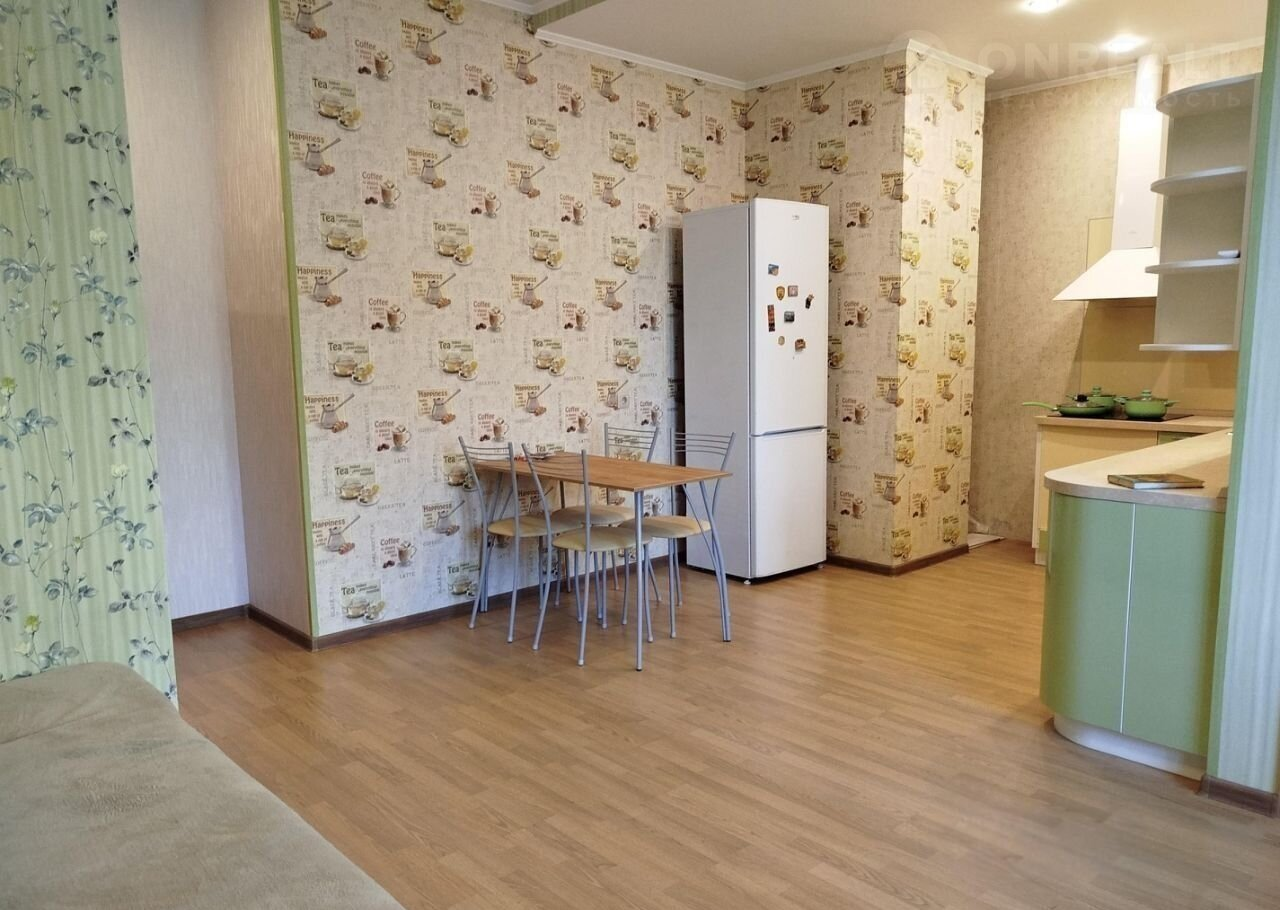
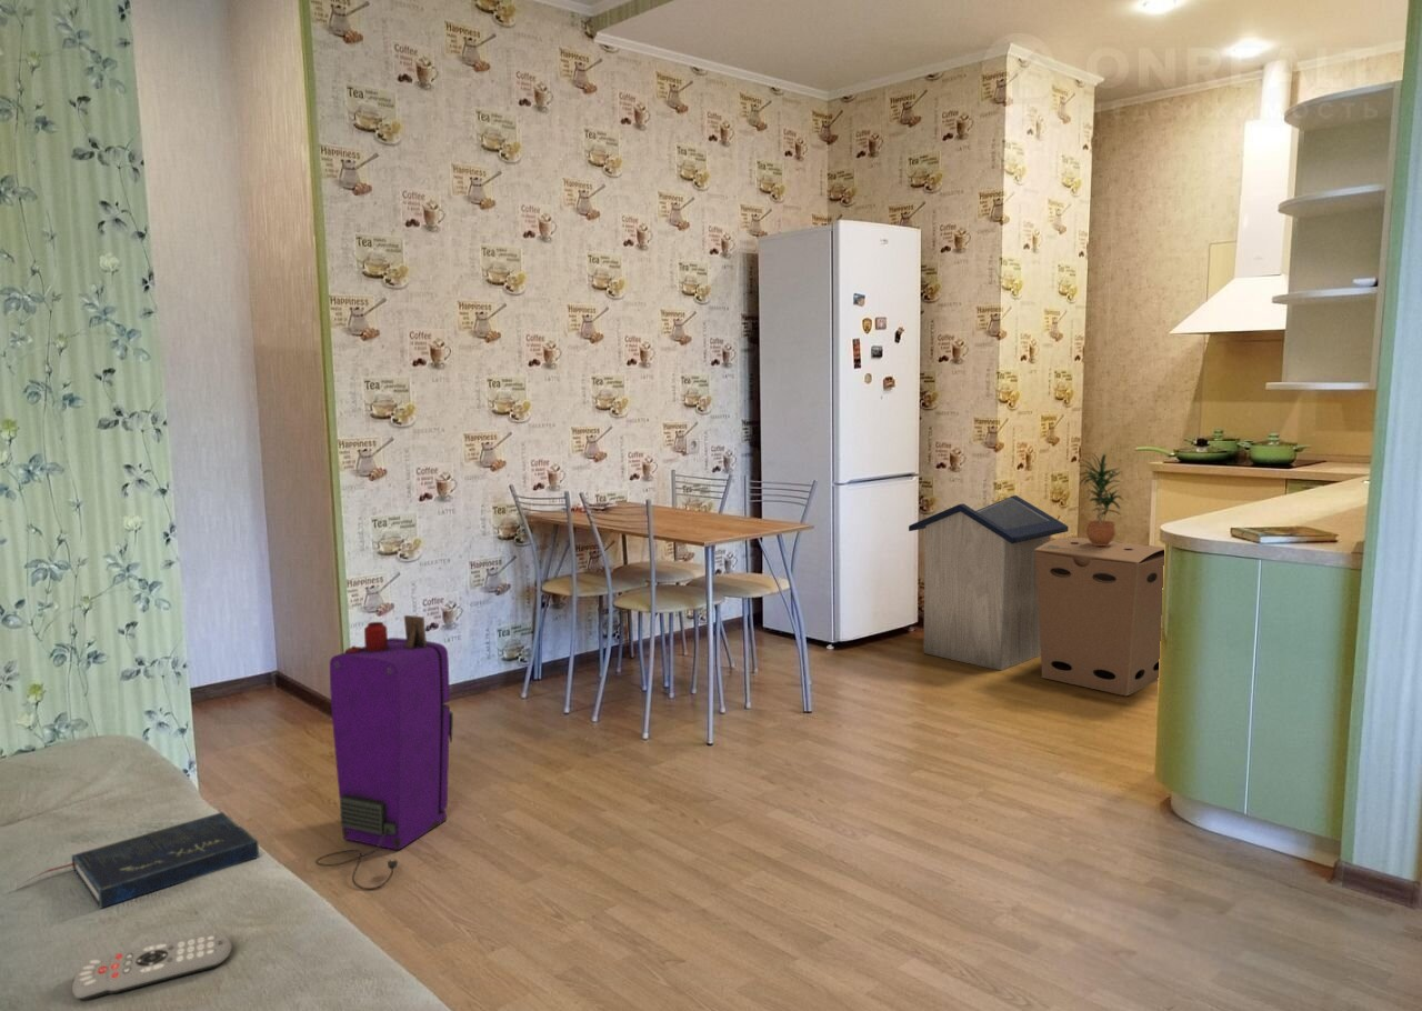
+ potted plant (1099, 498)
+ air purifier (385, 737)
+ remote control (154, 963)
+ book (137, 863)
+ cardboard box (1104, 611)
+ trash can (987, 577)
